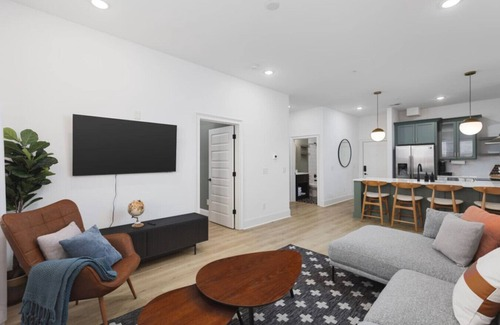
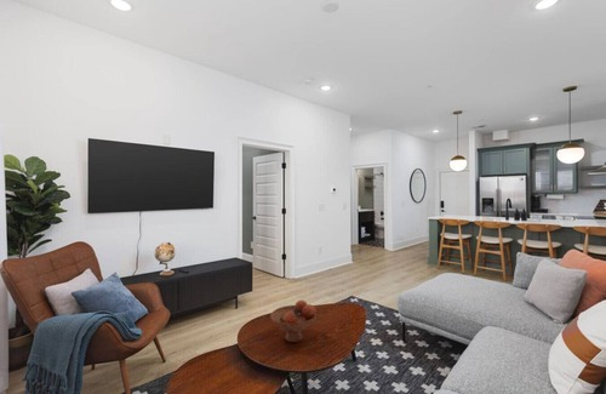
+ fruit bowl (293, 321)
